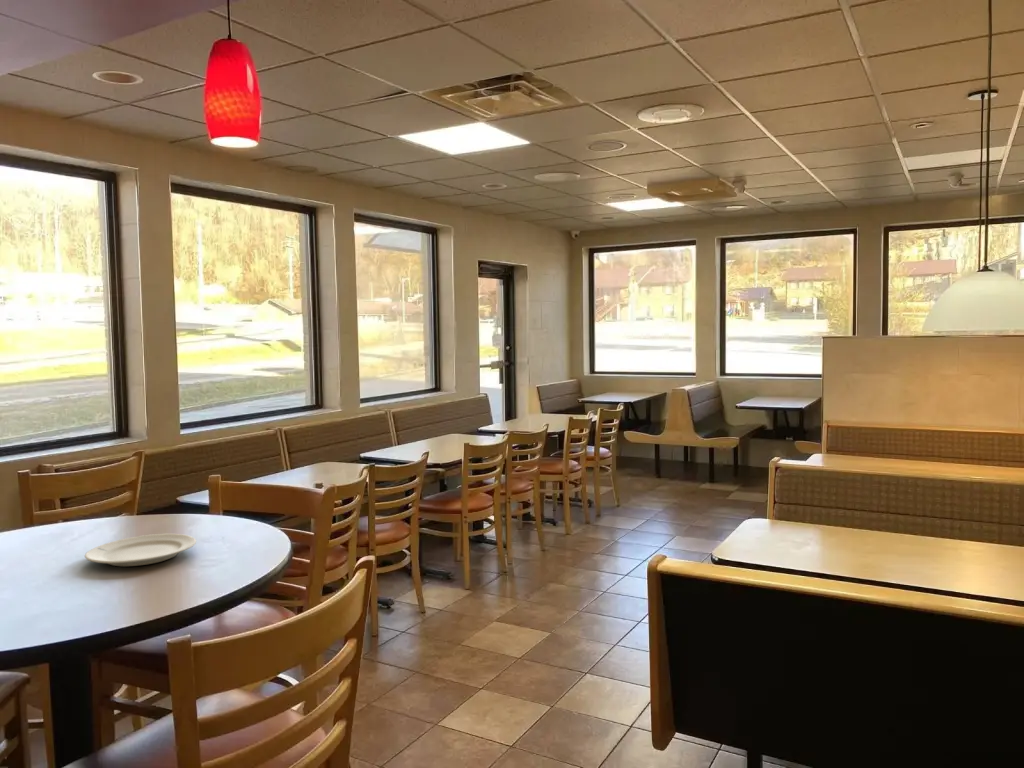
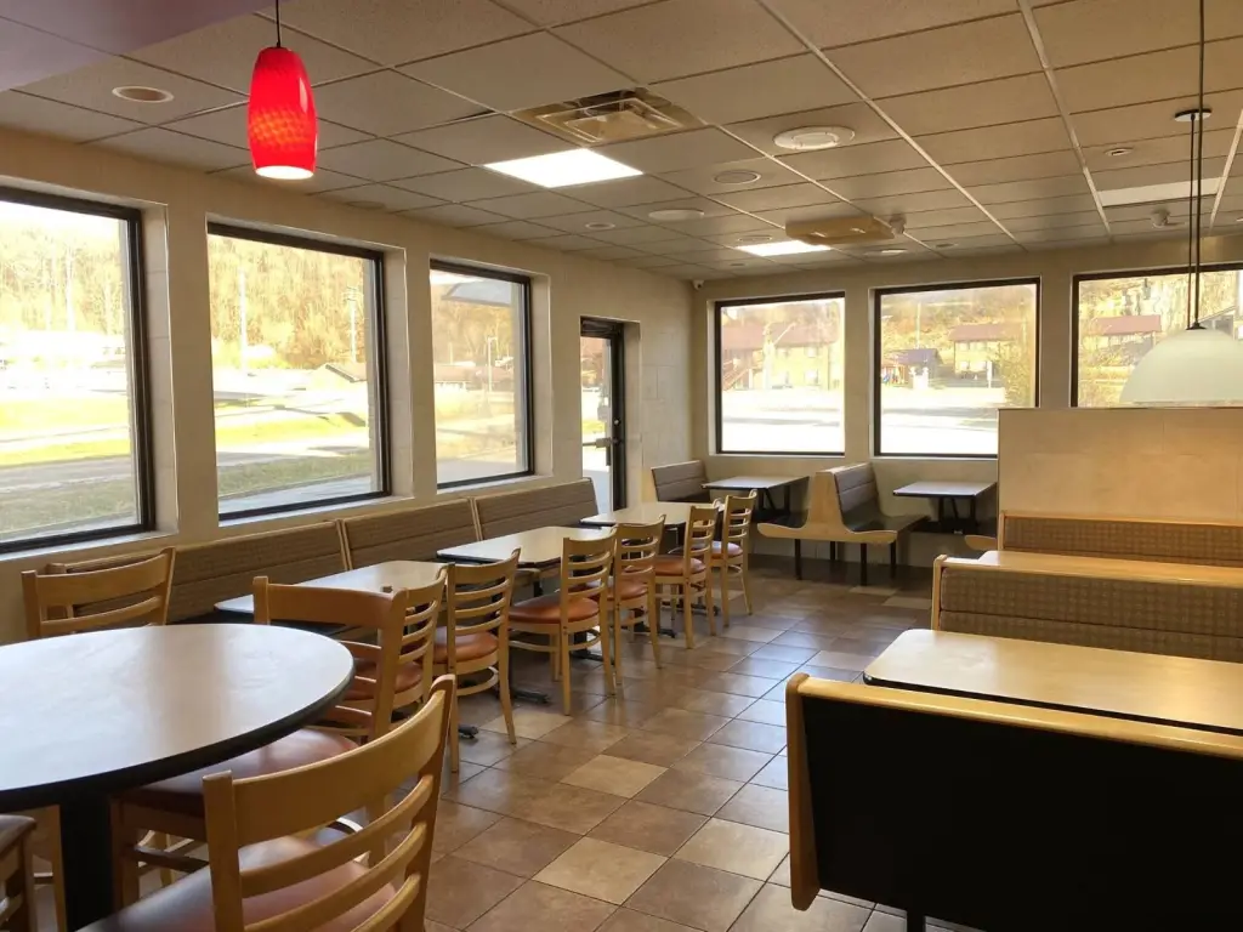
- chinaware (142, 551)
